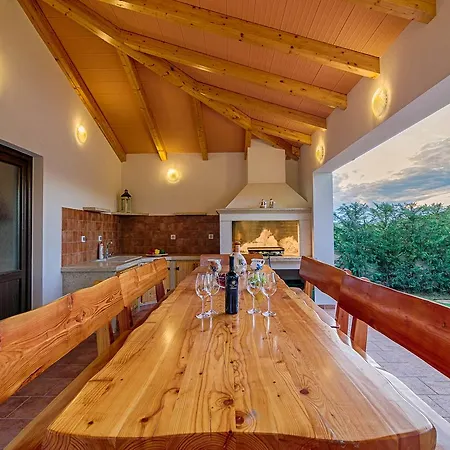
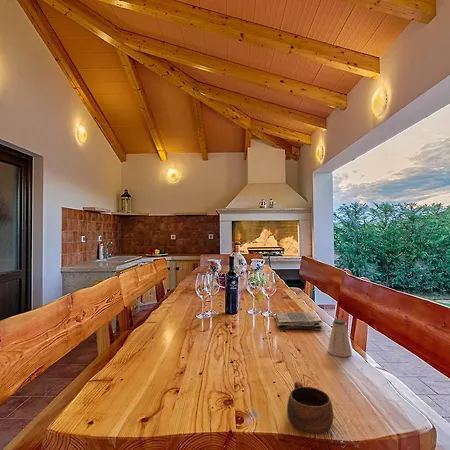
+ dish towel (297, 319)
+ cup (308, 404)
+ saltshaker (339, 336)
